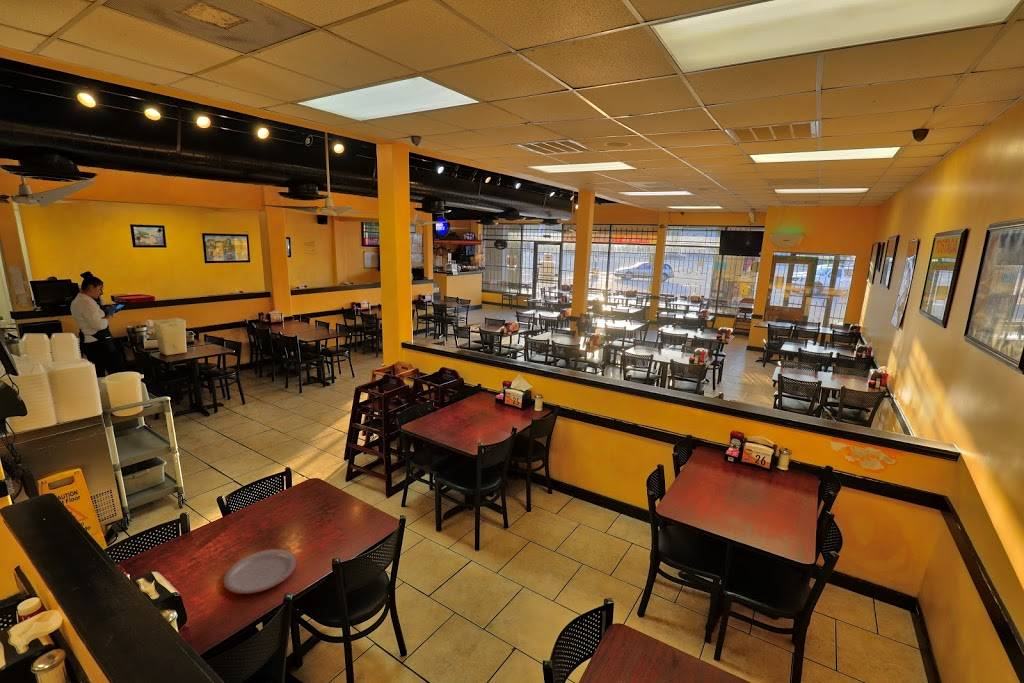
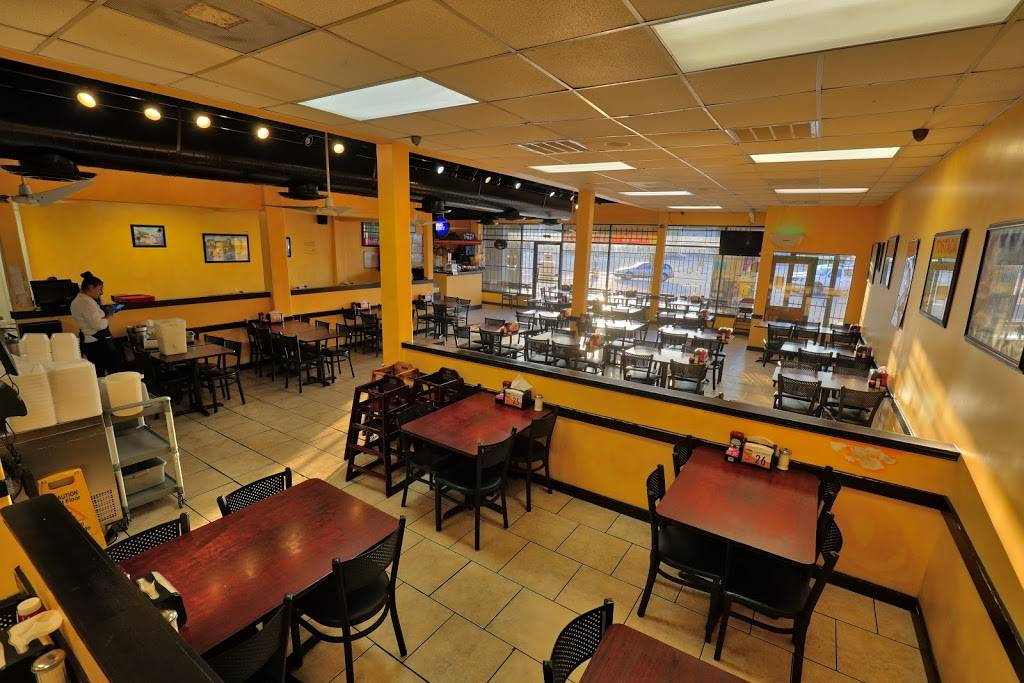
- plate (261, 571)
